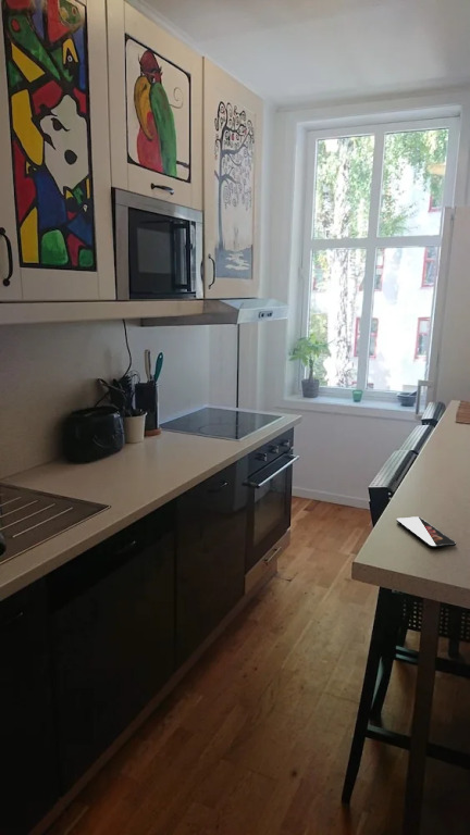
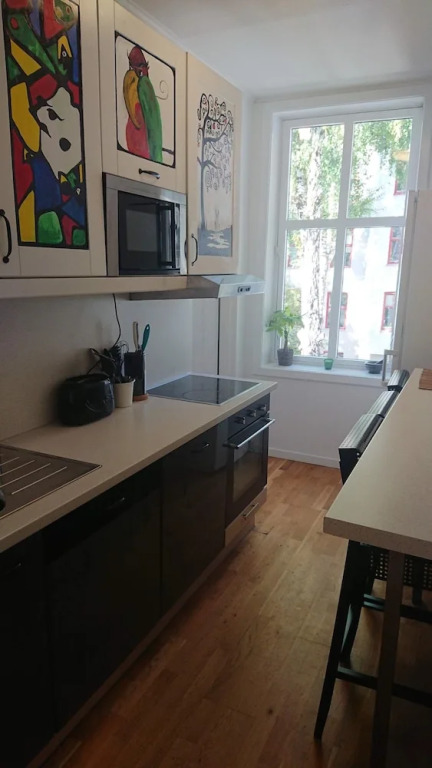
- smartphone (424, 531)
